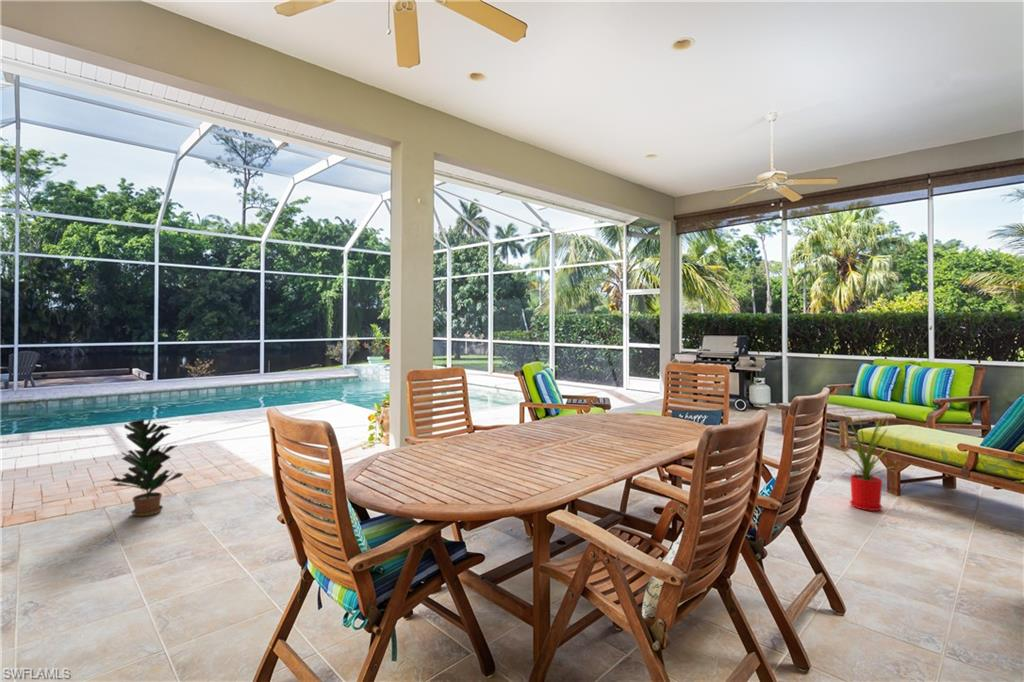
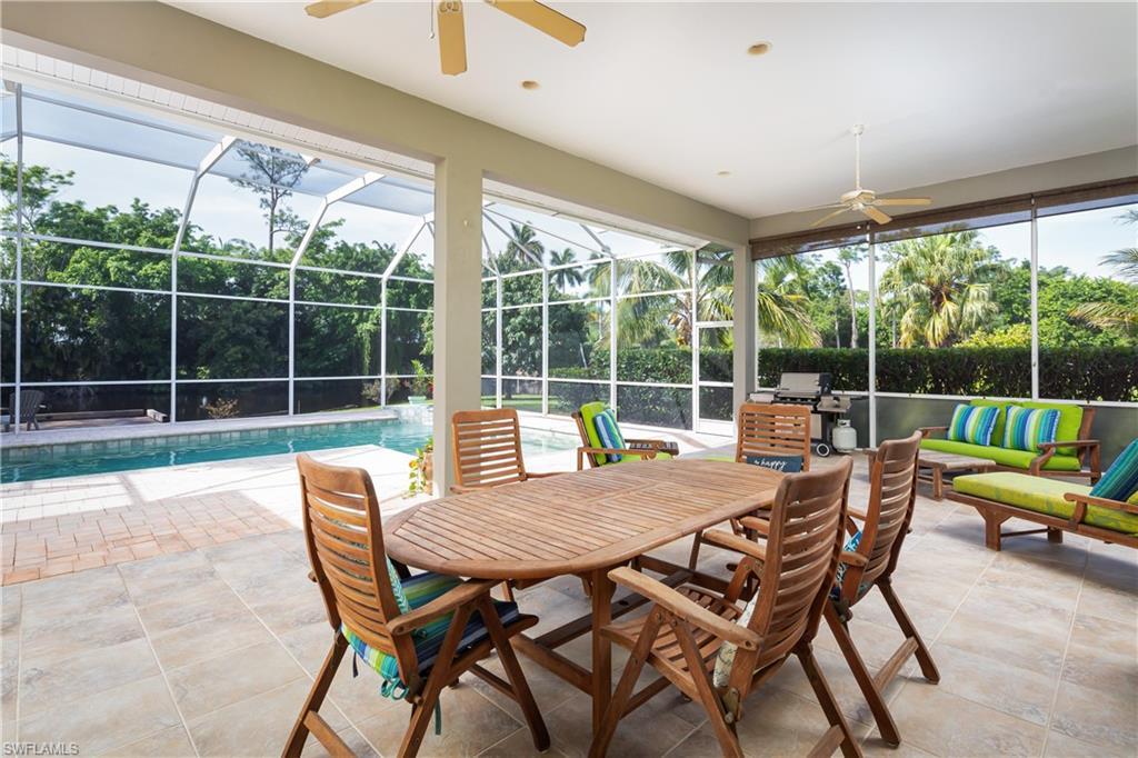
- potted plant (145, 465)
- house plant (866, 459)
